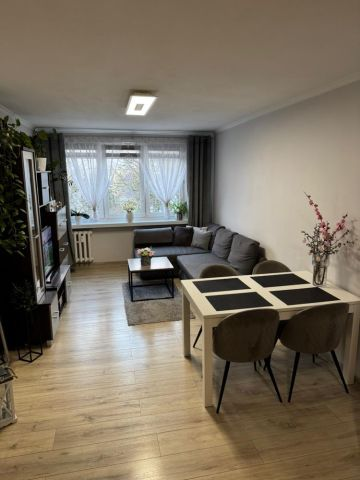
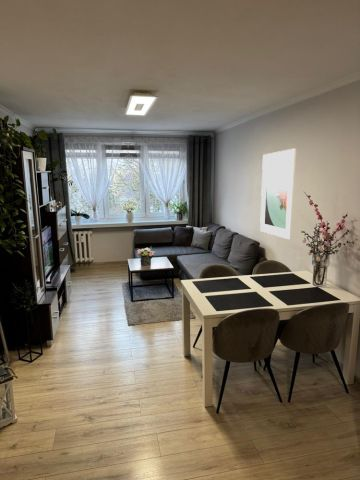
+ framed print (276, 194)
